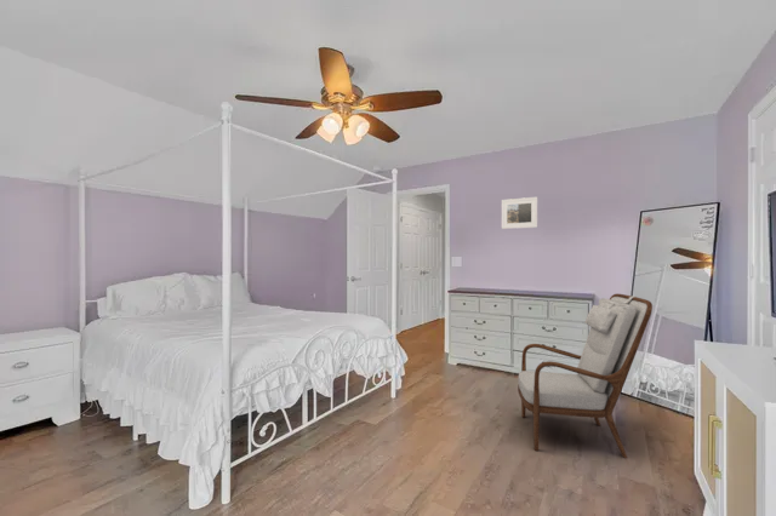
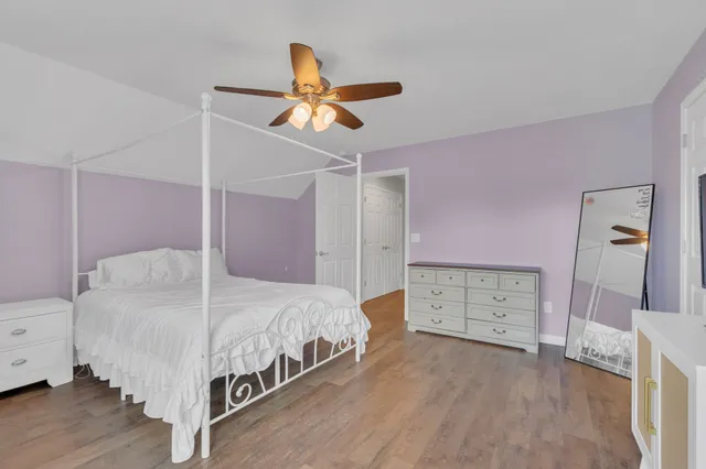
- armchair (576, 367)
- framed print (519, 213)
